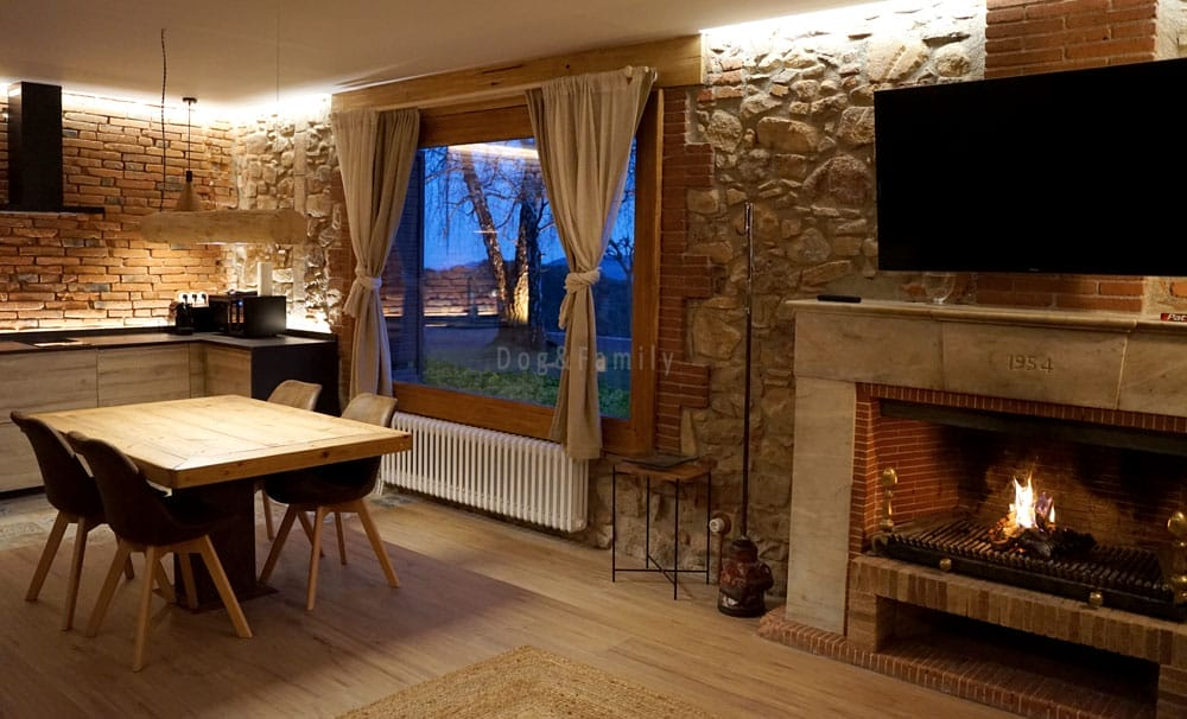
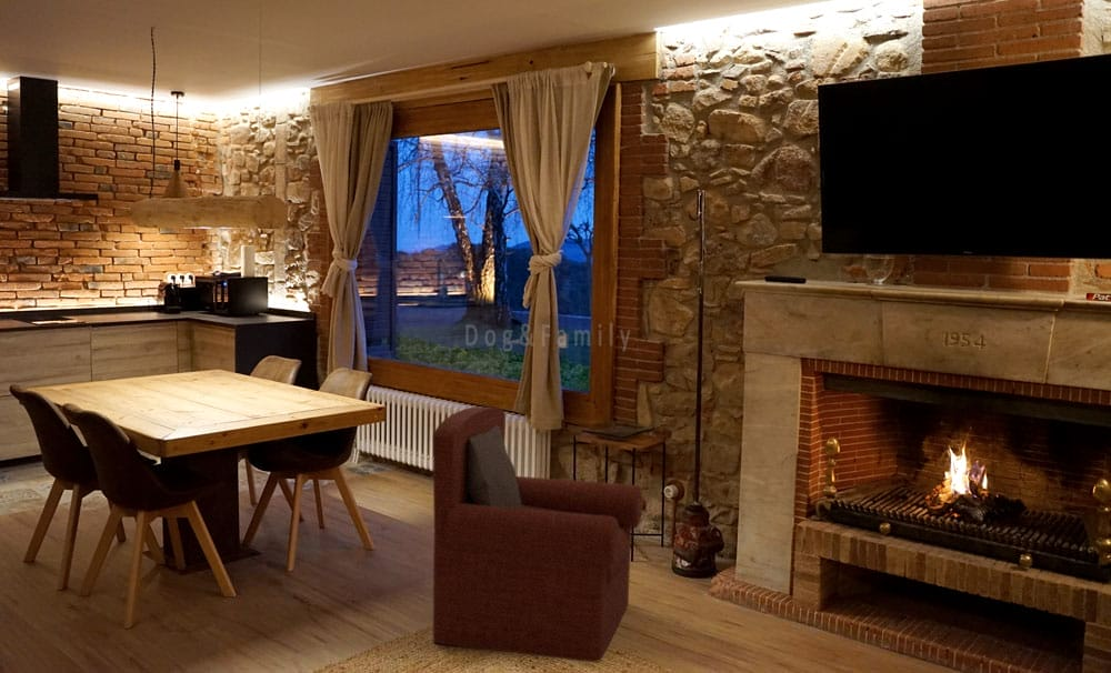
+ armchair (543, 519)
